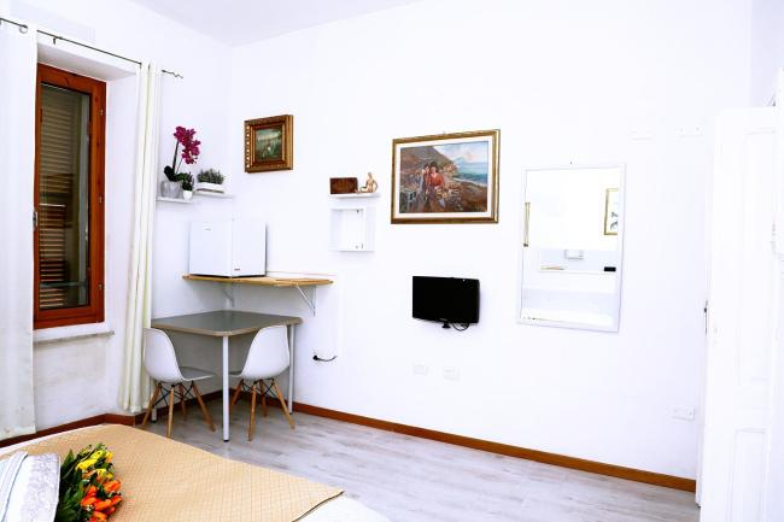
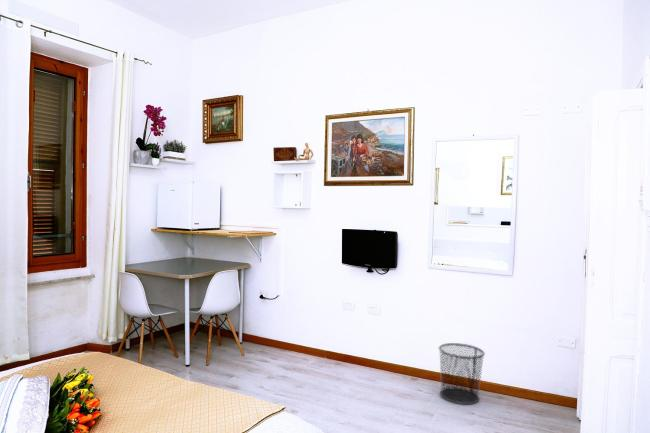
+ waste bin (460, 373)
